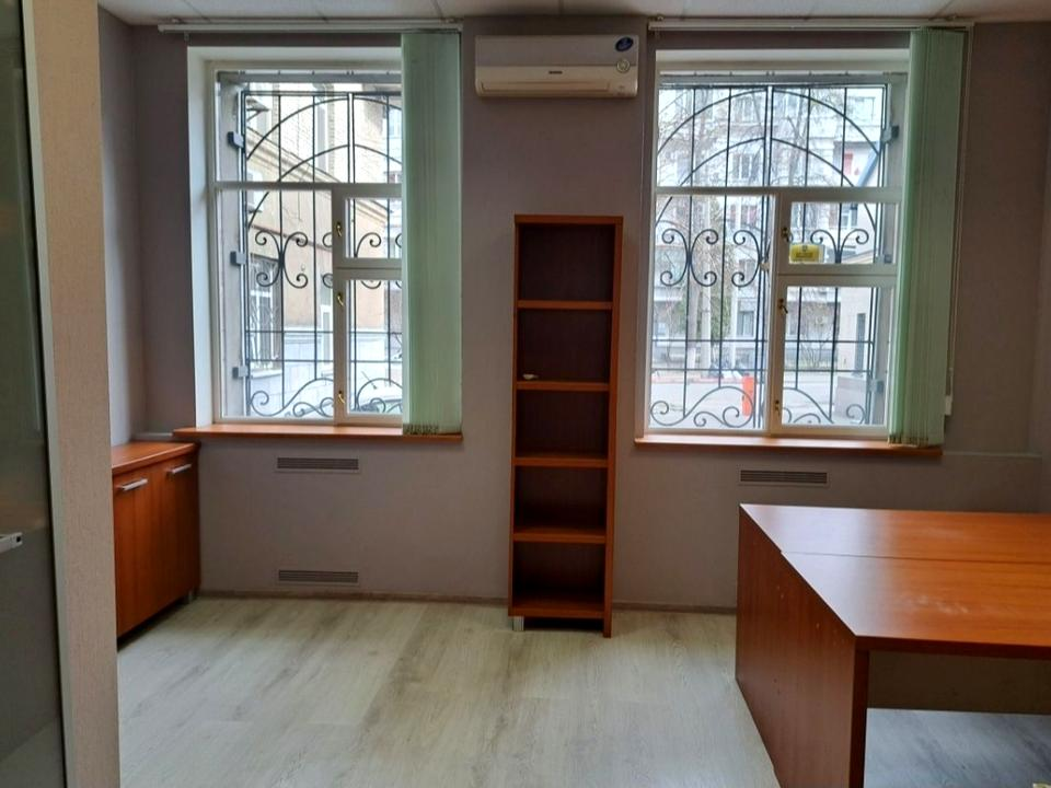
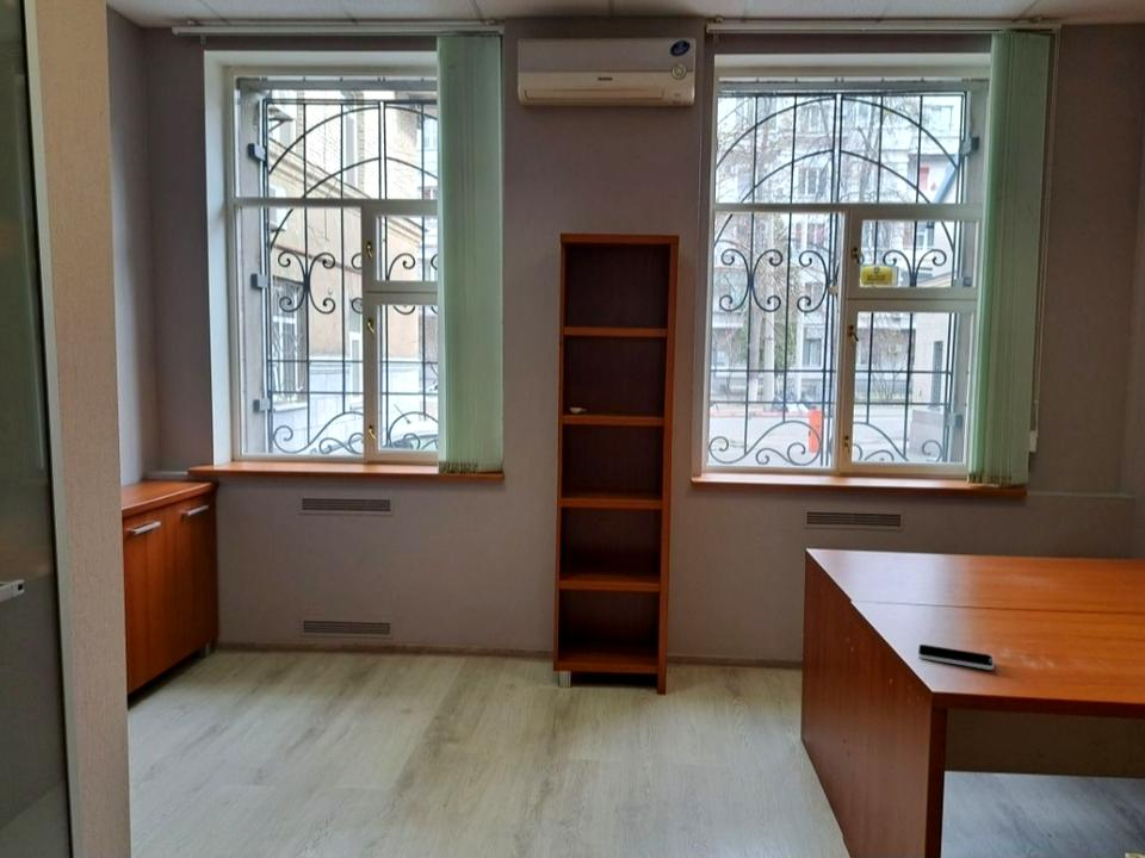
+ smartphone (954, 655)
